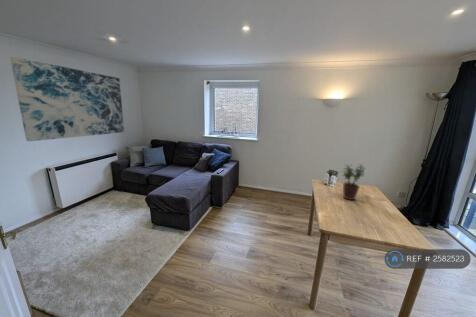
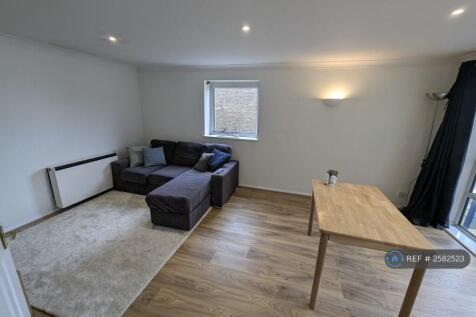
- potted plant (353, 182)
- wall art (81, 103)
